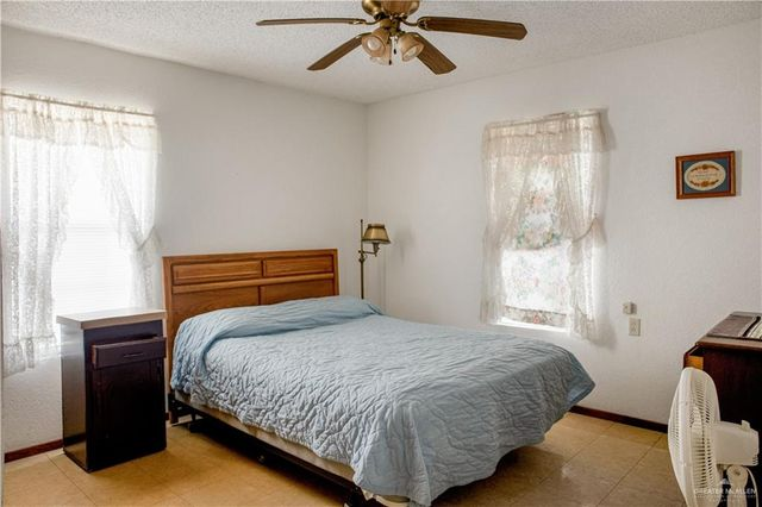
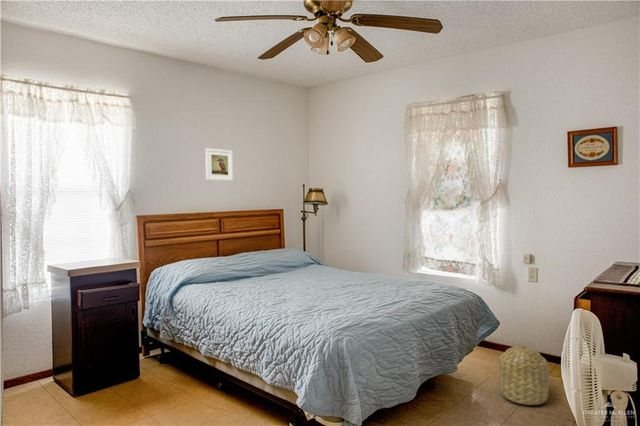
+ basket (523, 371)
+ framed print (219, 165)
